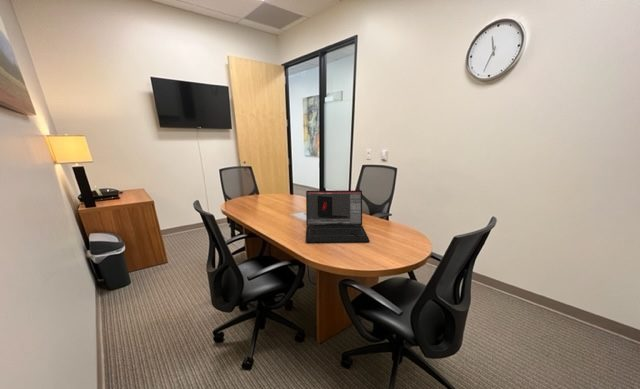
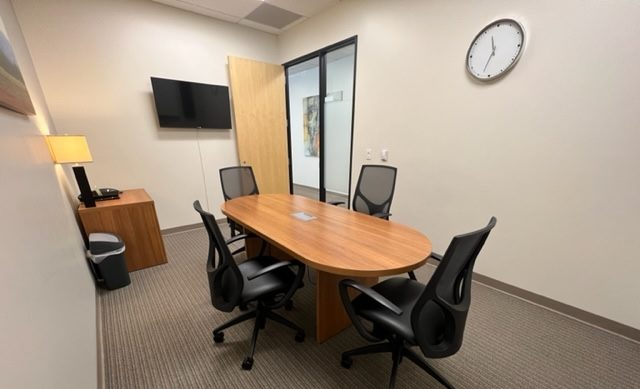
- laptop (335, 215)
